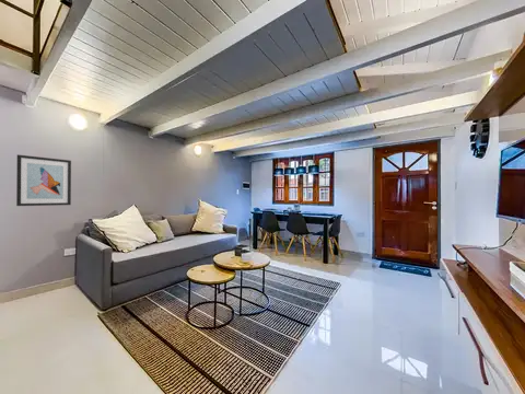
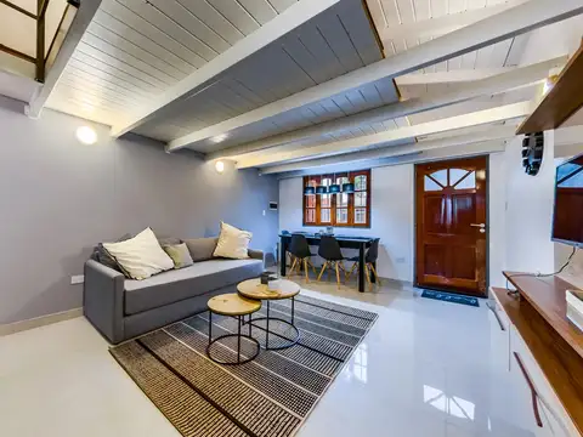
- wall art (45, 182)
